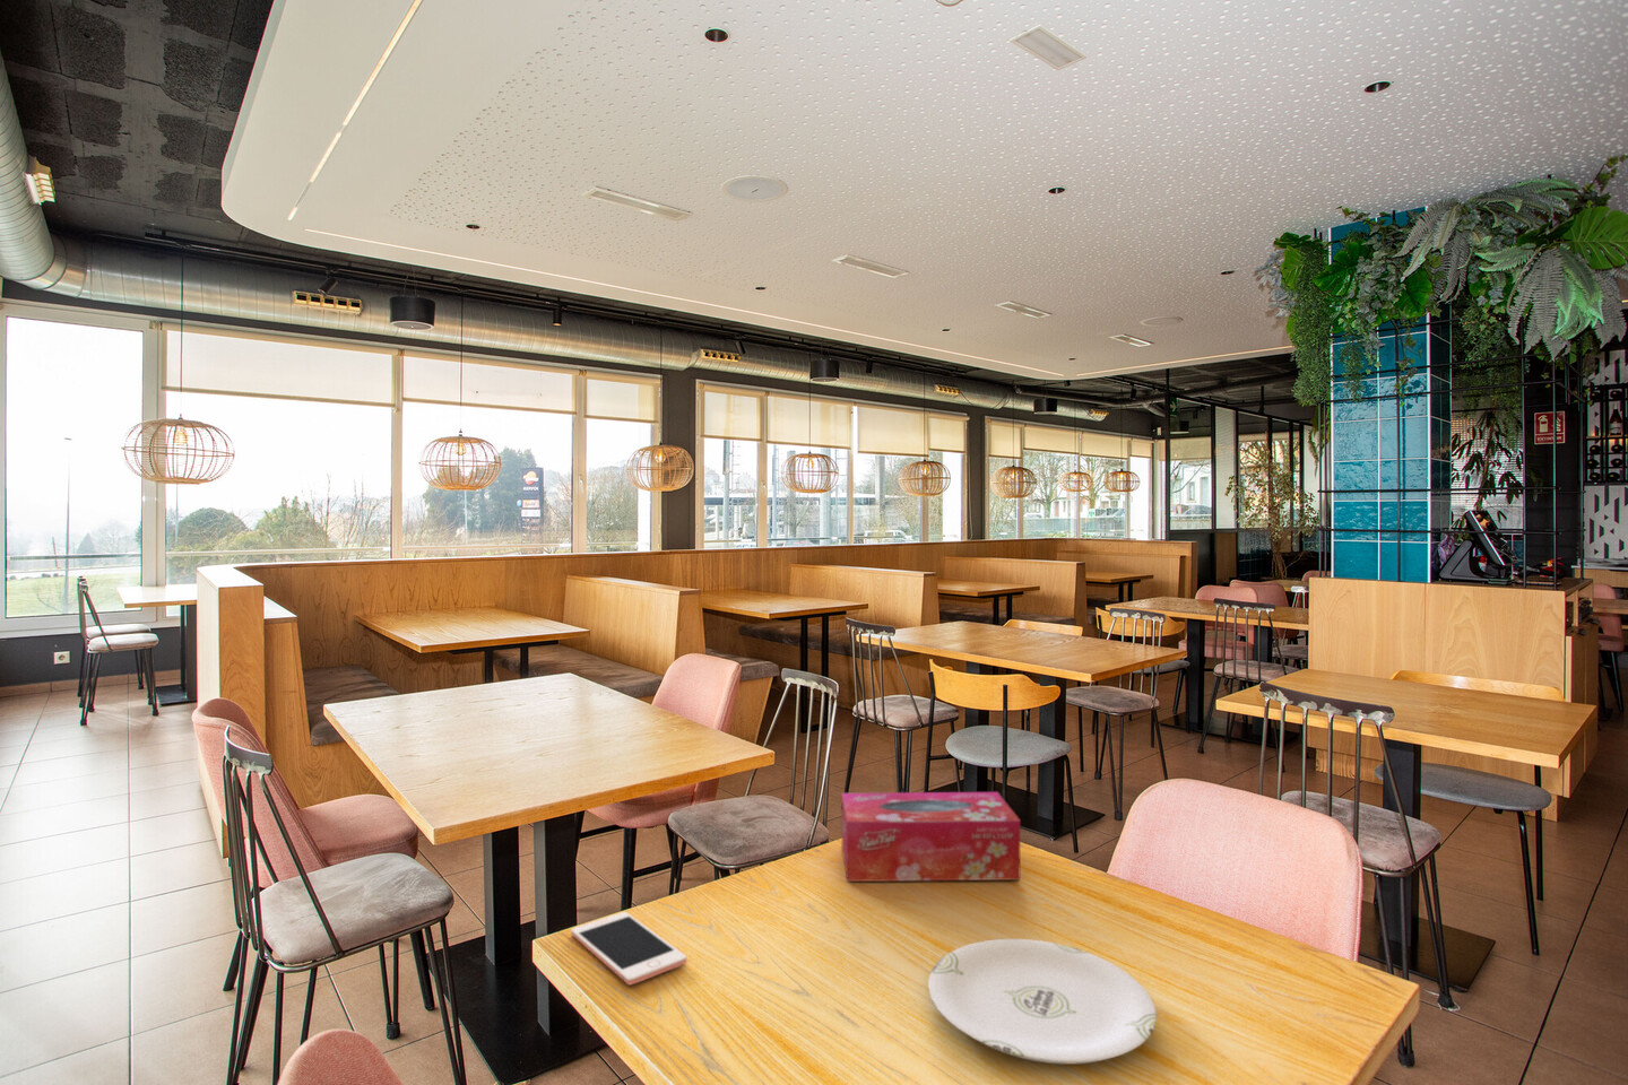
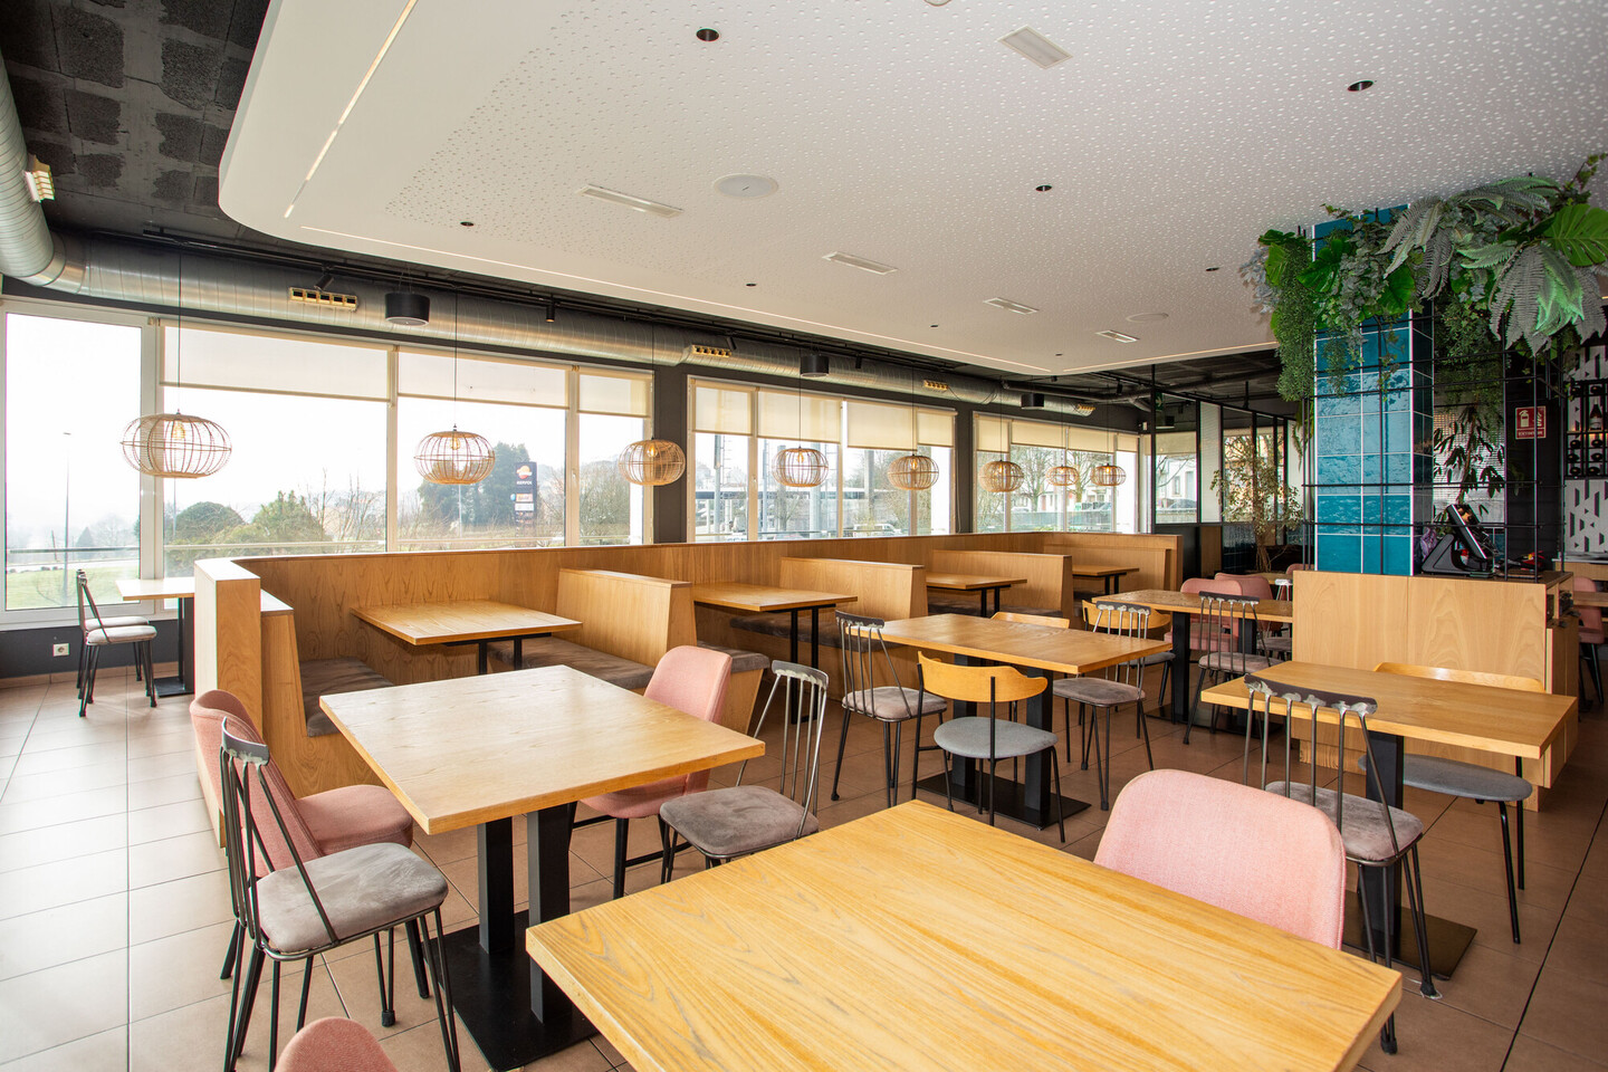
- cell phone (626, 945)
- tissue box (925, 834)
- plate (1038, 1000)
